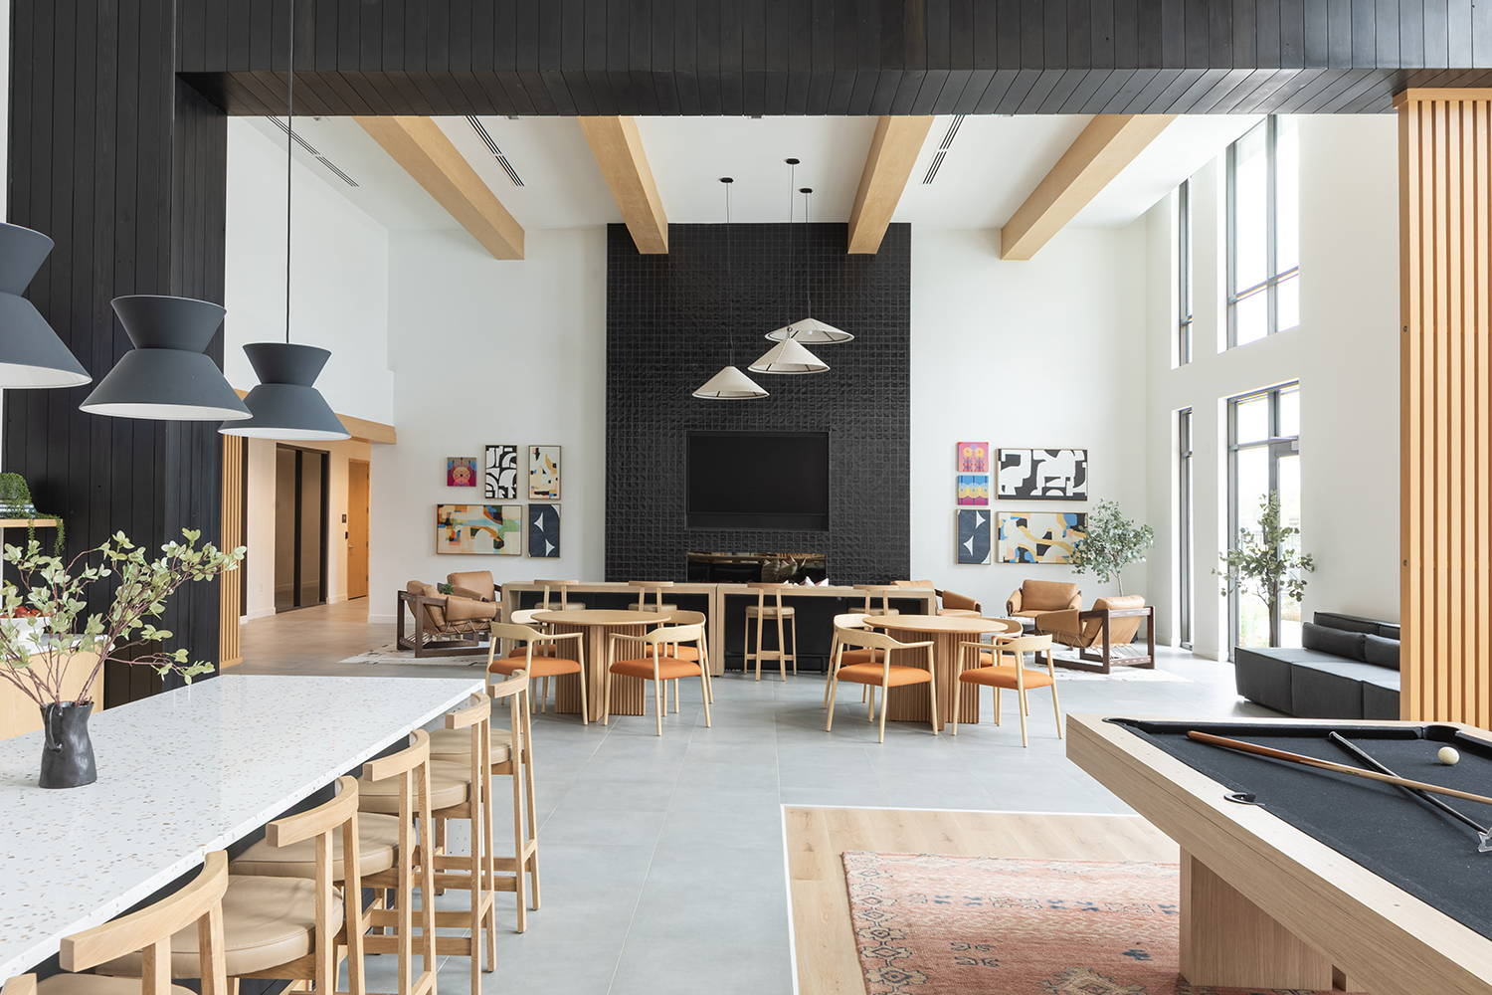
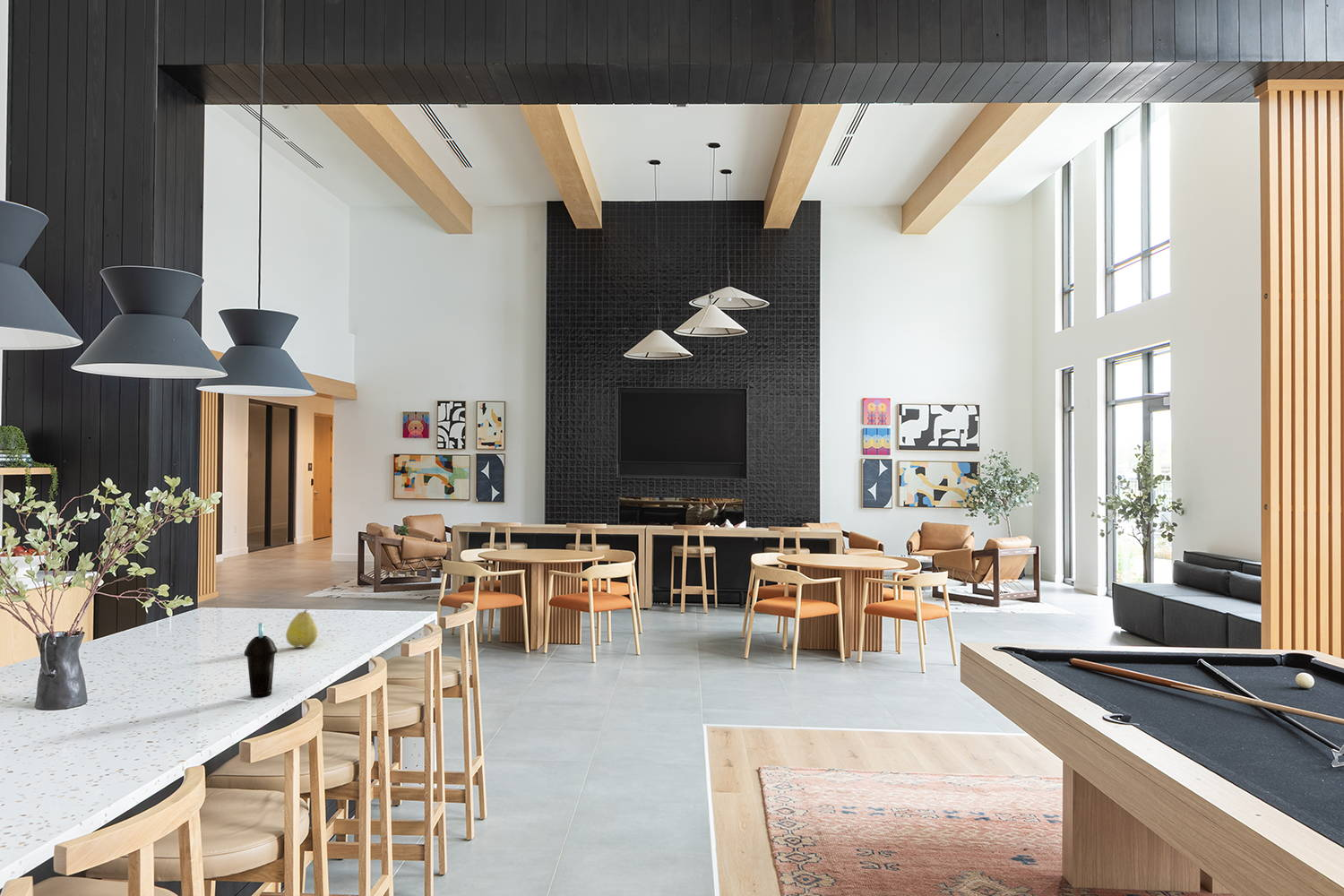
+ fruit (301, 627)
+ cup (260, 659)
